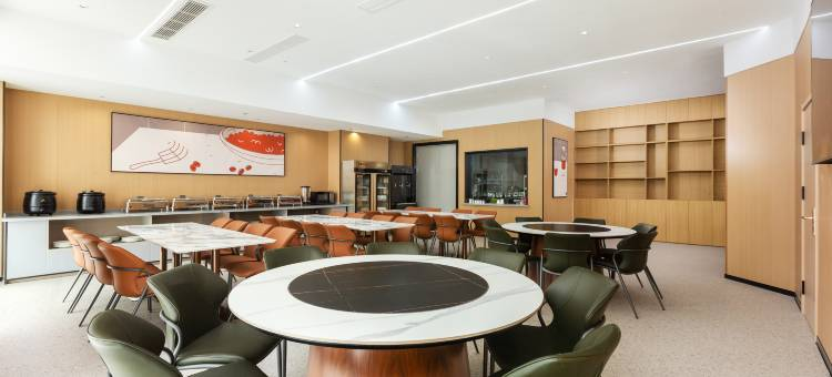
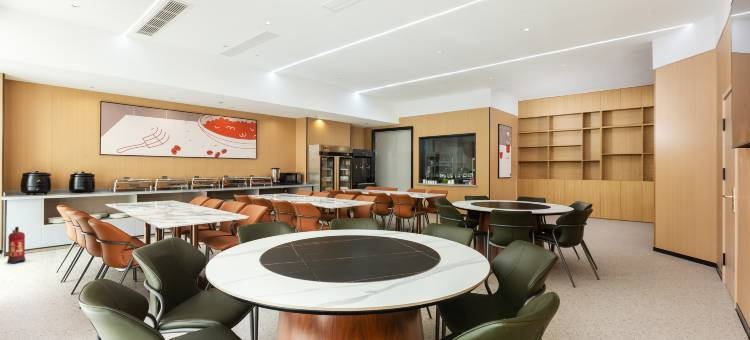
+ fire extinguisher (16, 244)
